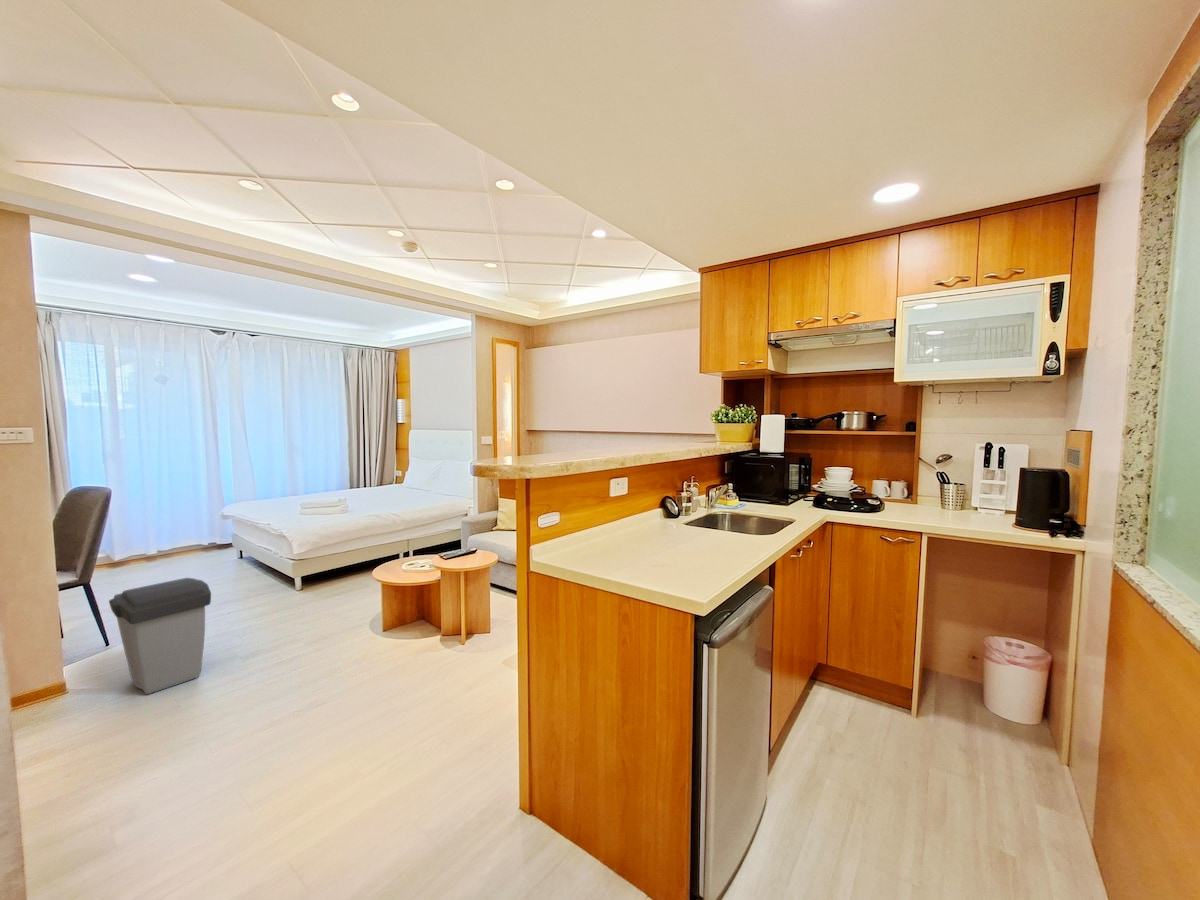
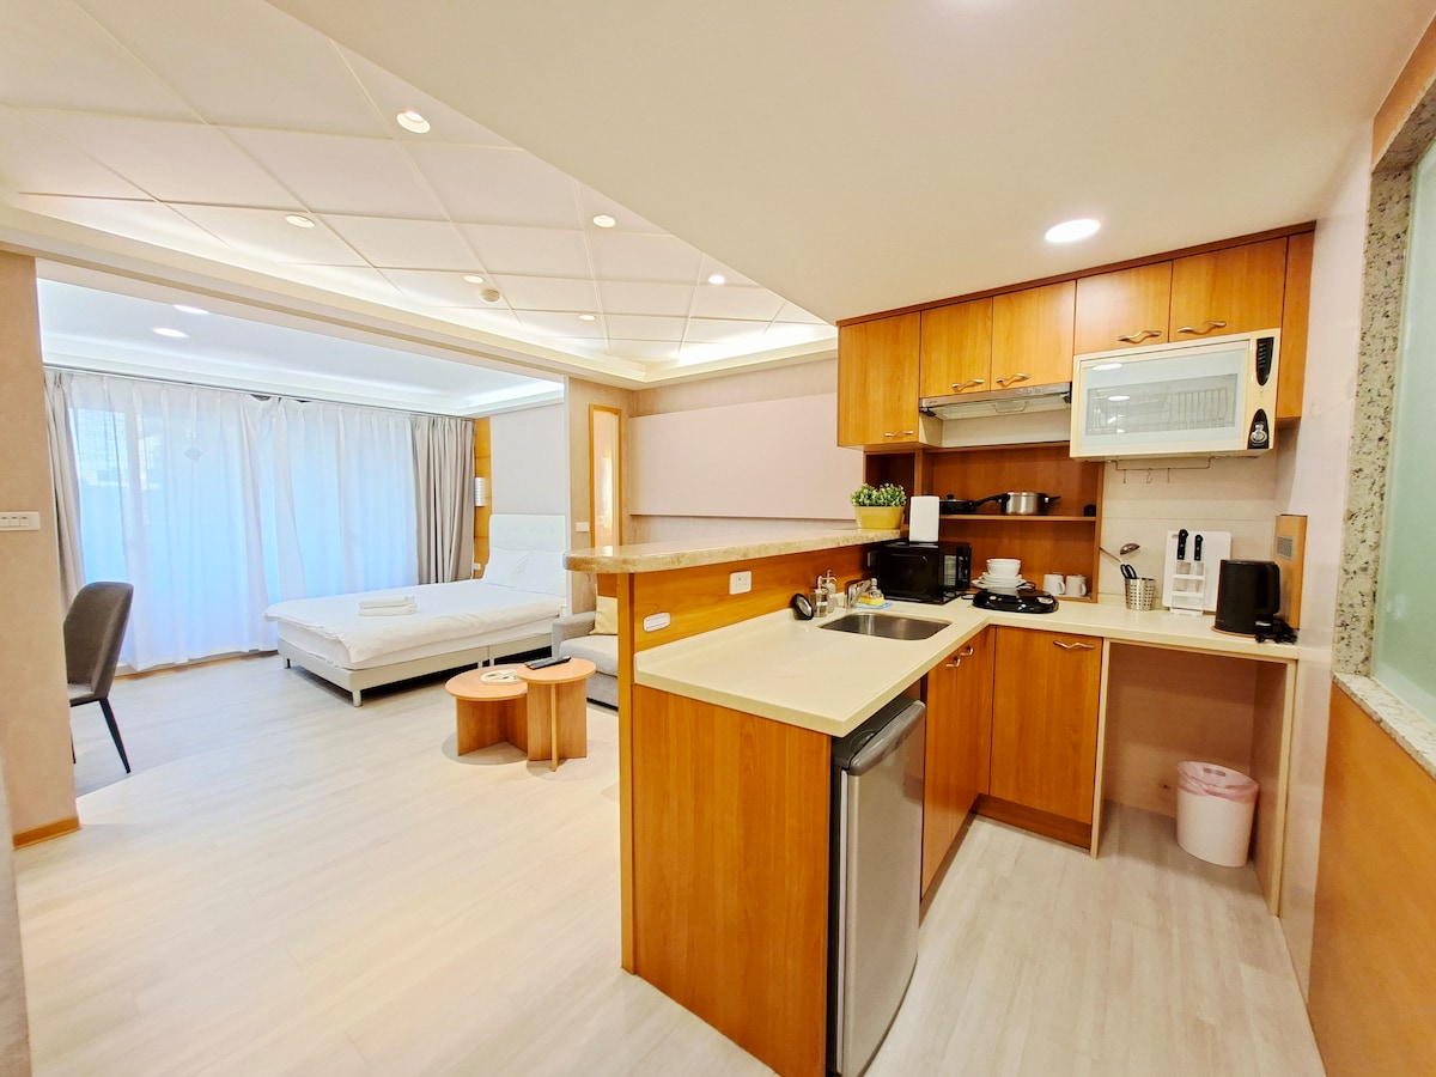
- trash can (162, 633)
